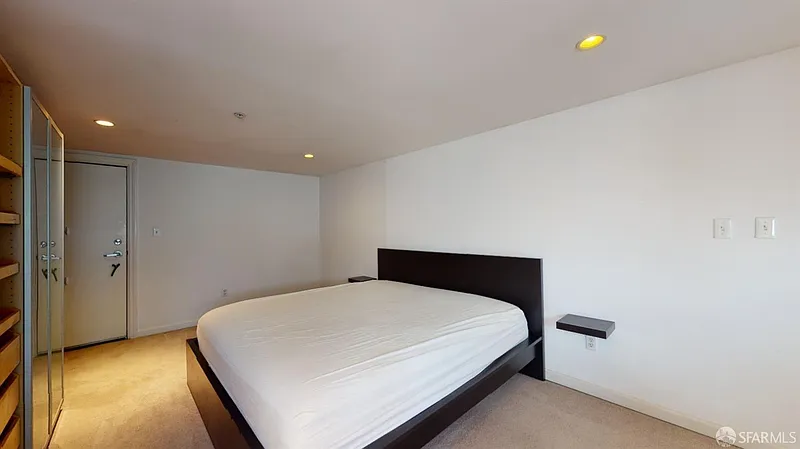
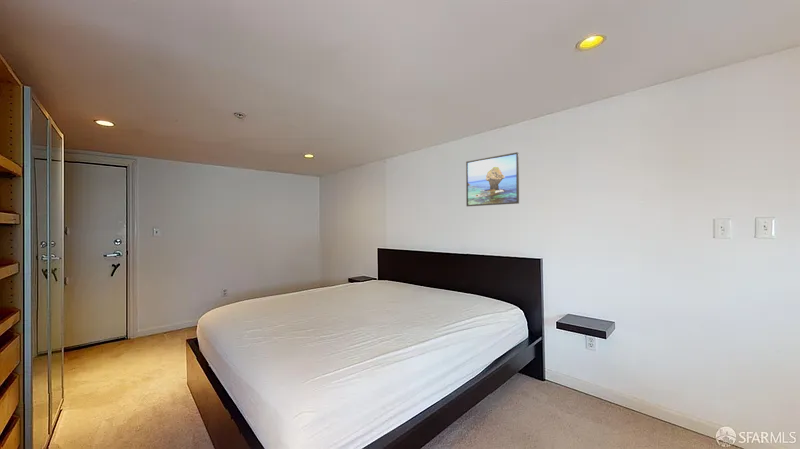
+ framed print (490, 181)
